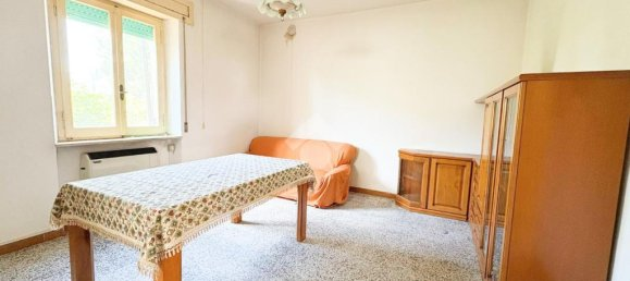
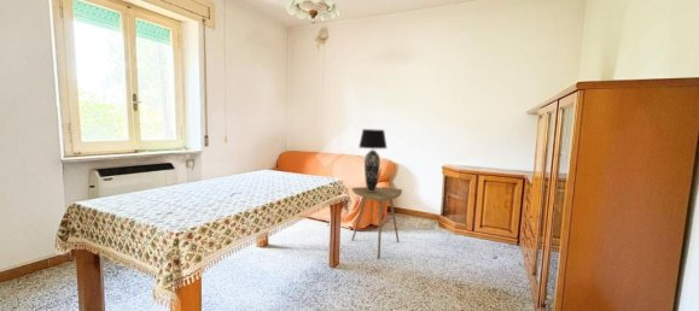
+ side table (379, 218)
+ table lamp (372, 160)
